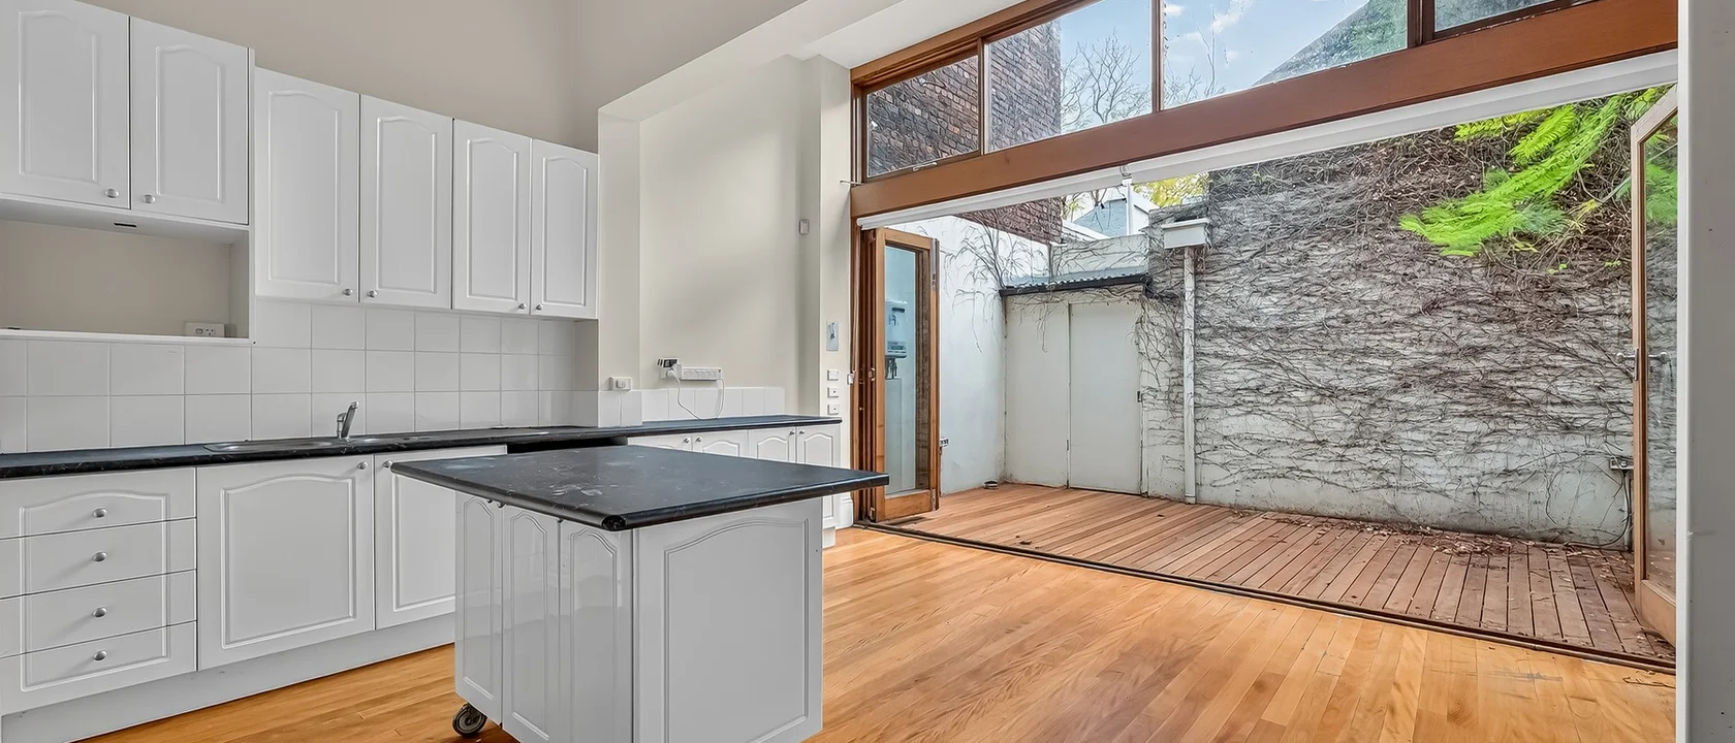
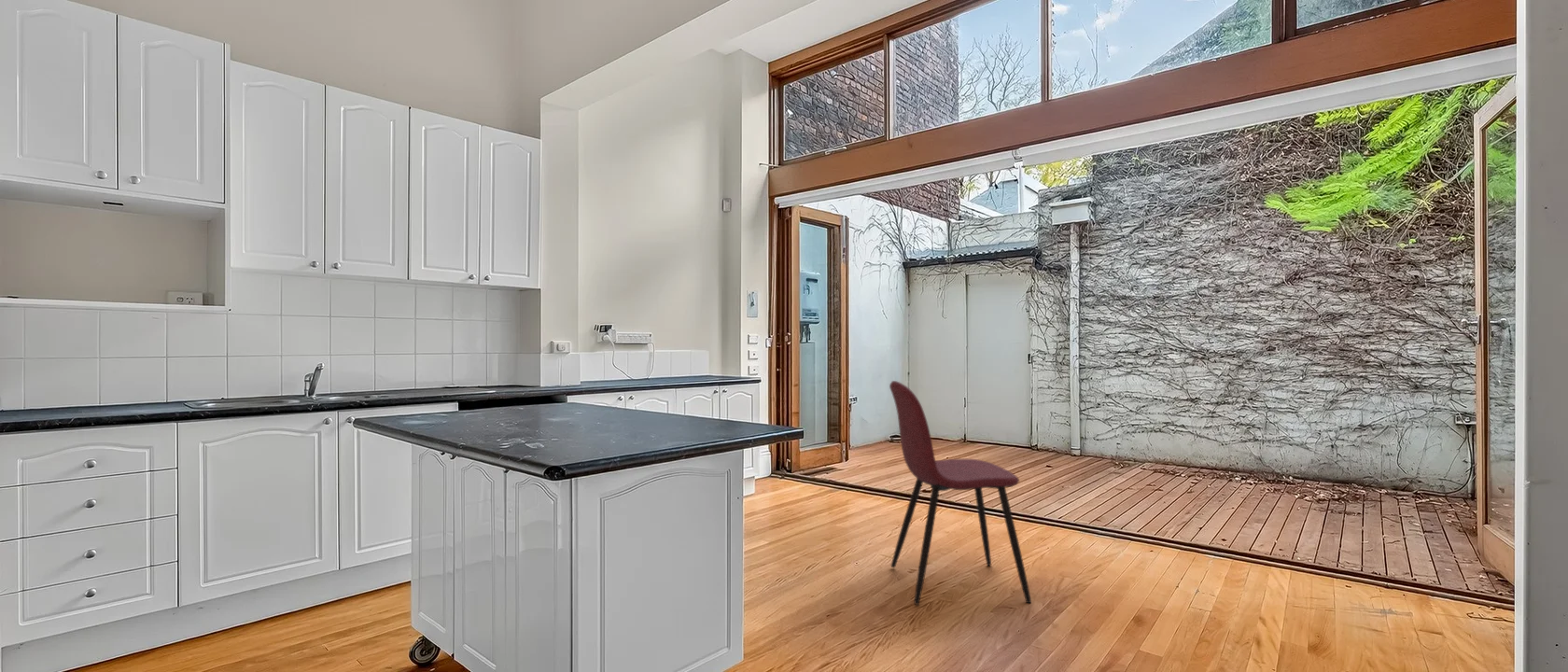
+ dining chair (950, 483)
